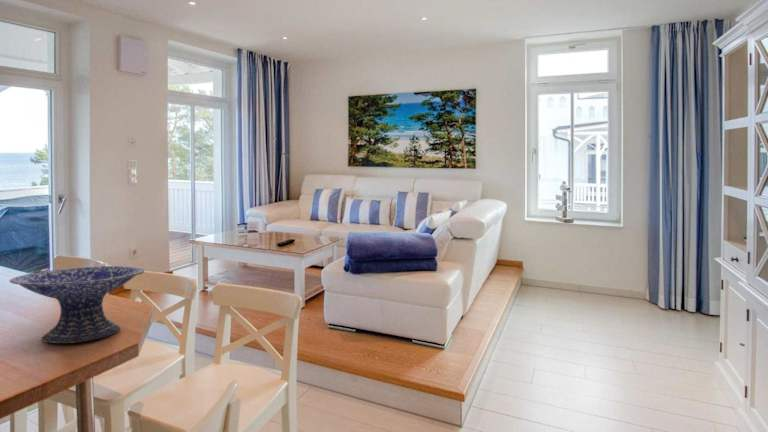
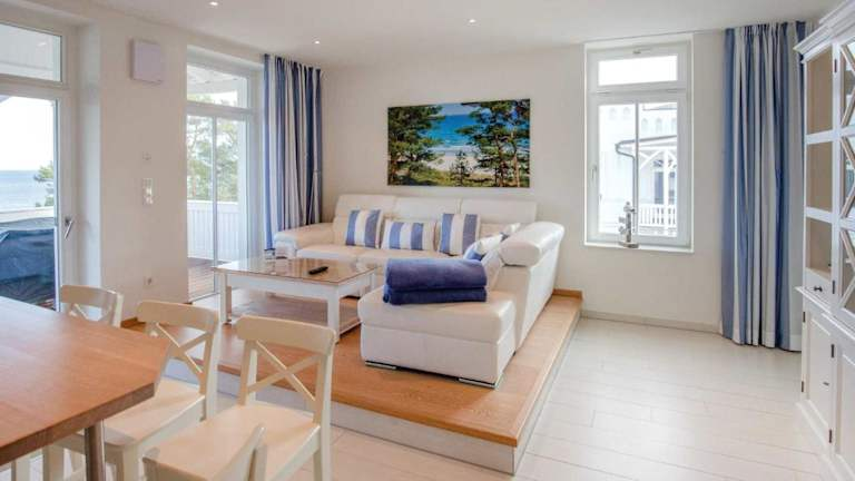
- decorative bowl (81, 303)
